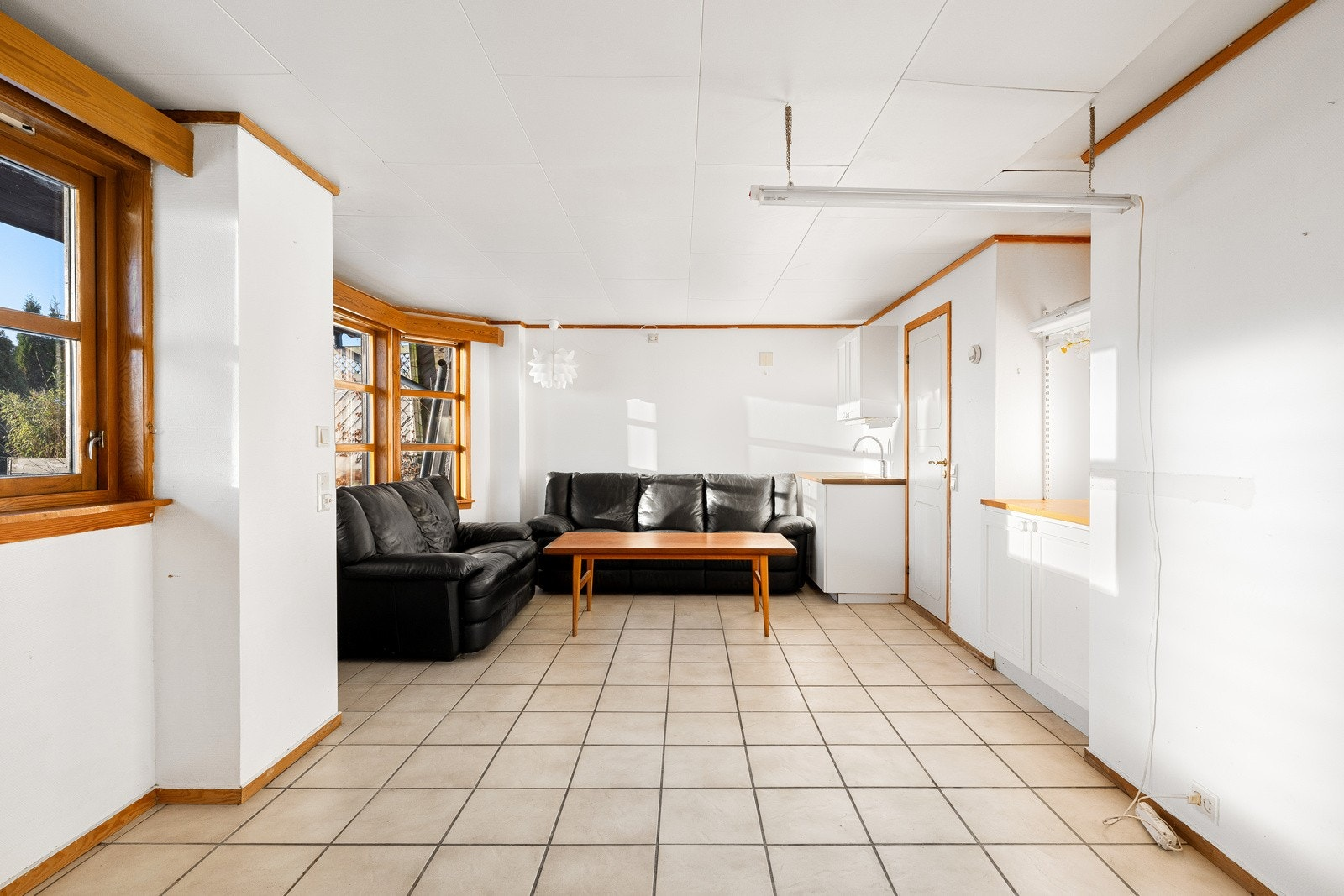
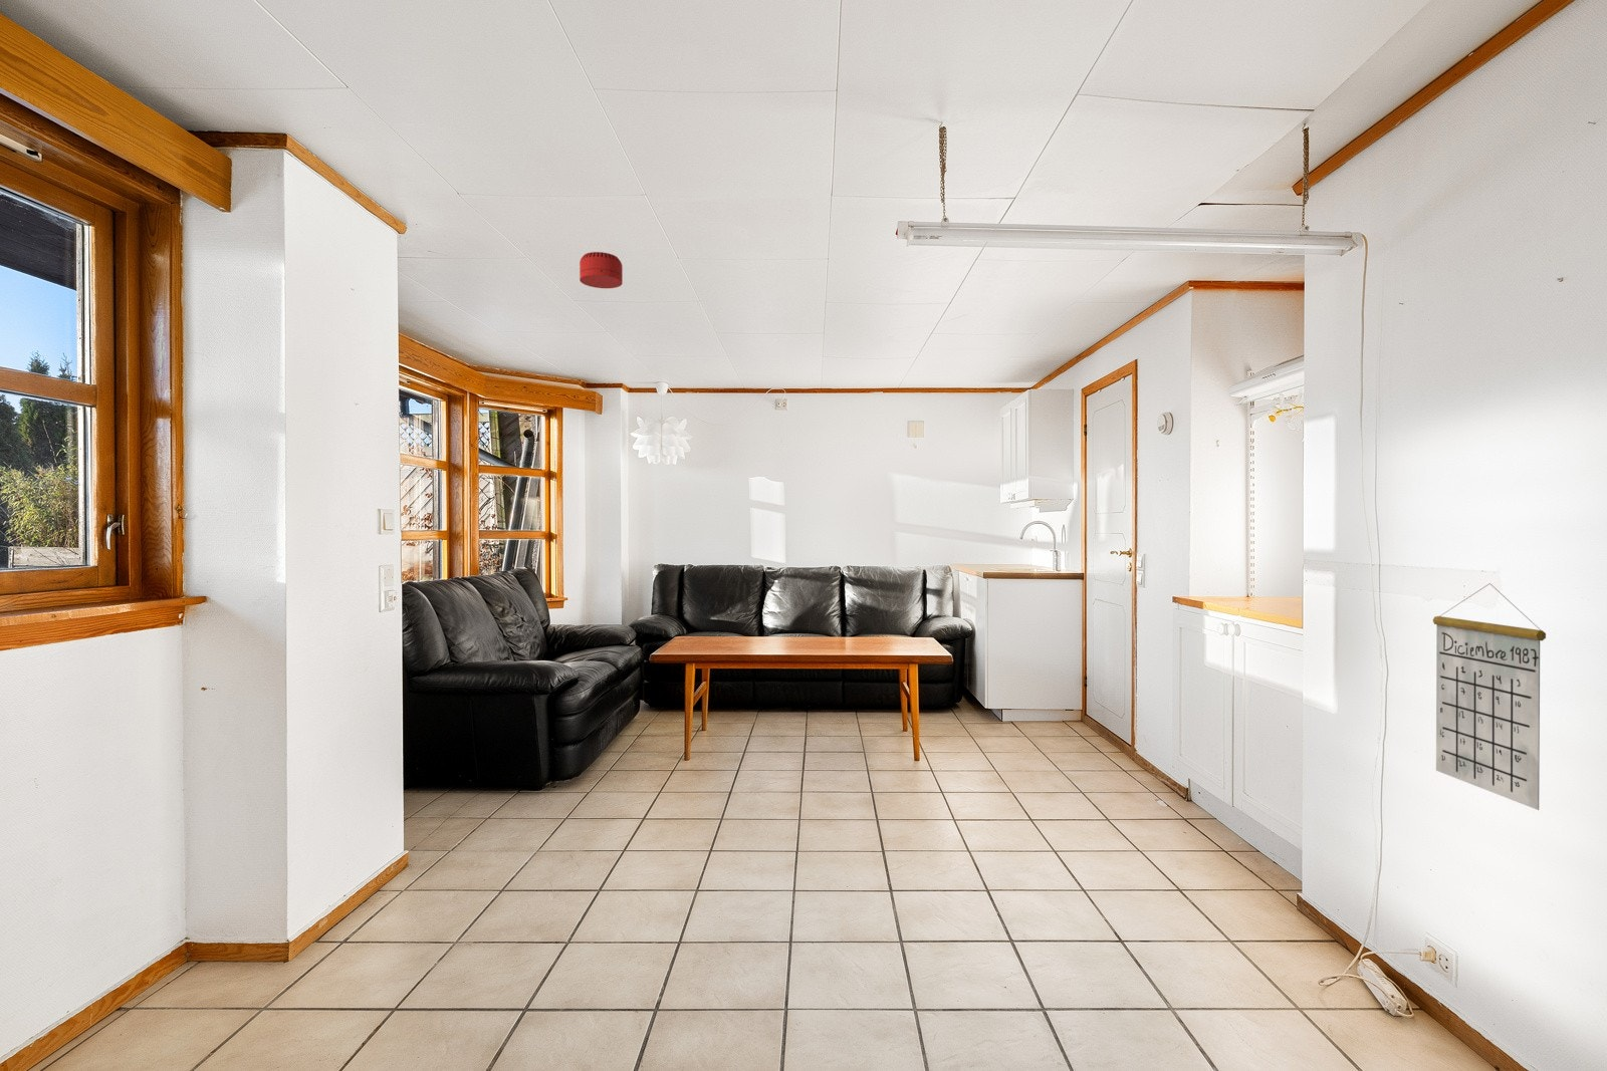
+ calendar (1485, 686)
+ smoke detector (600, 269)
